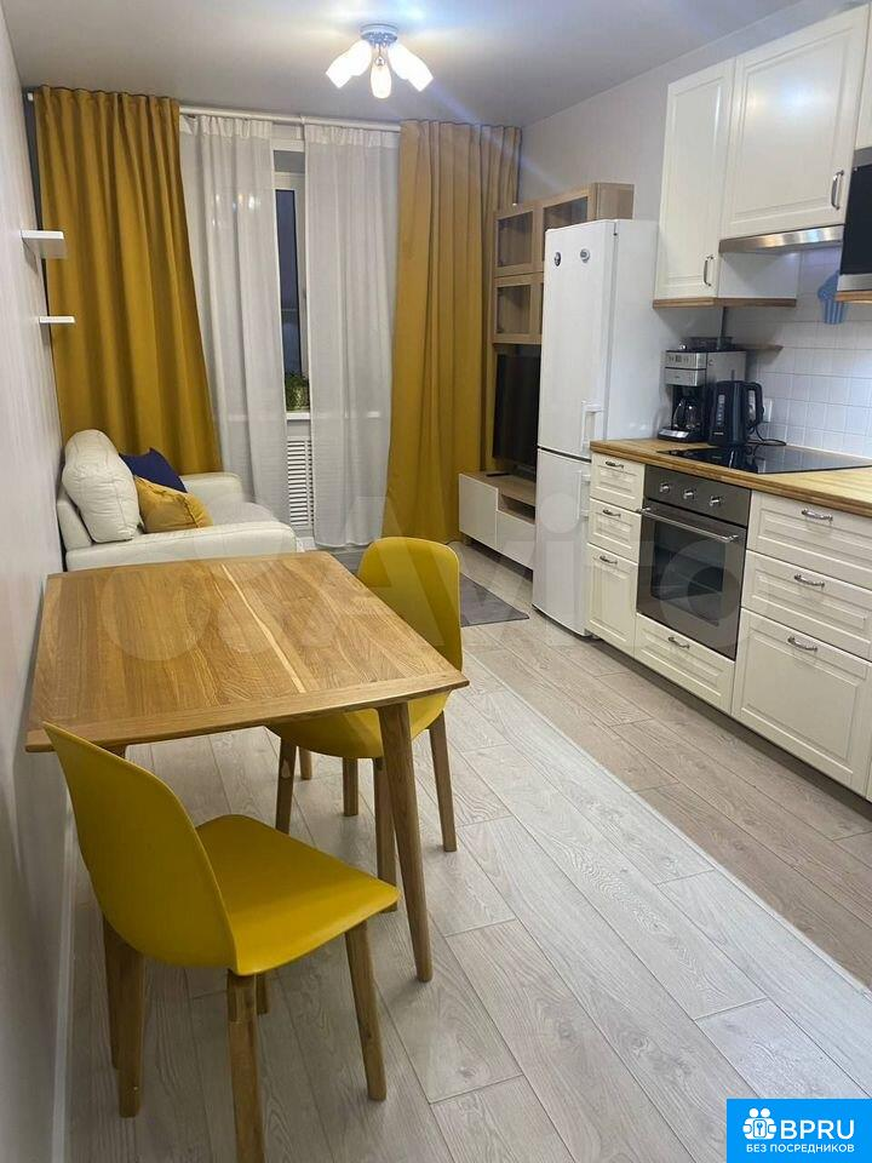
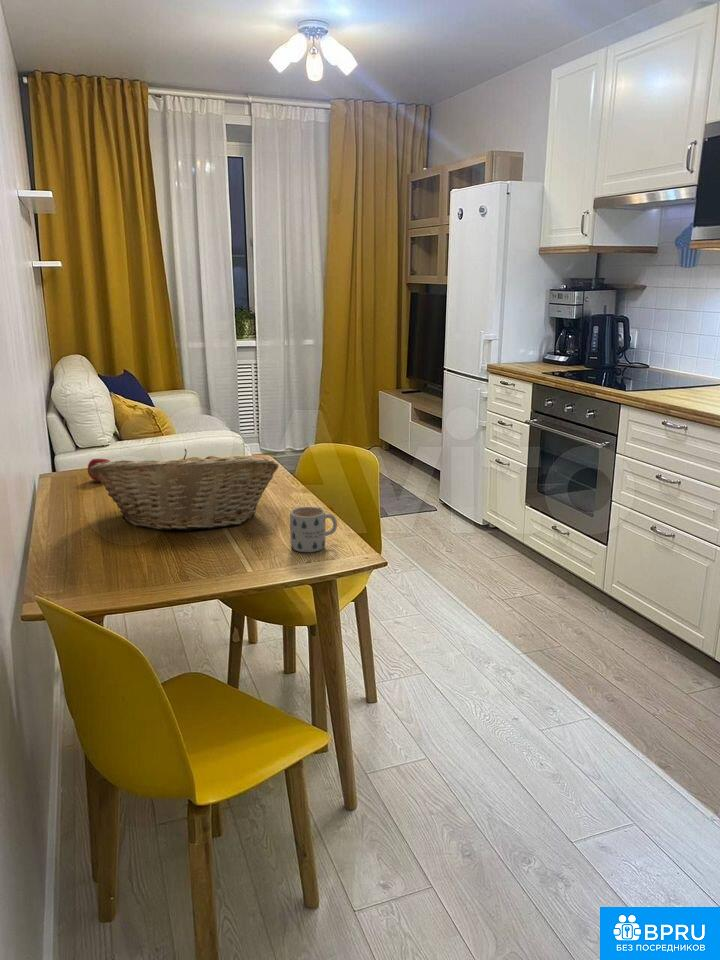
+ mug (314, 528)
+ apple (97, 463)
+ fruit basket (187, 481)
